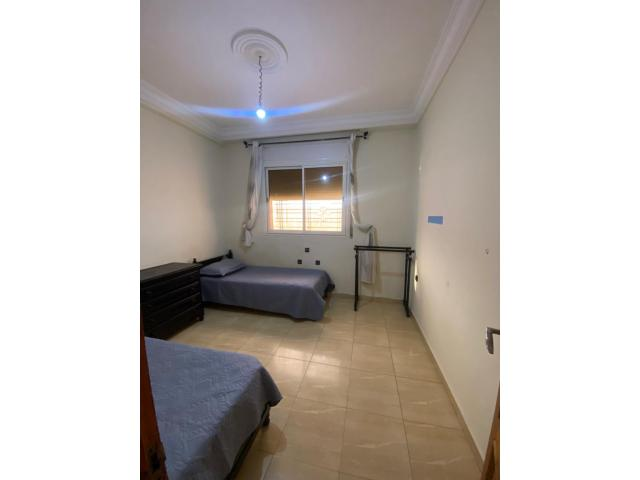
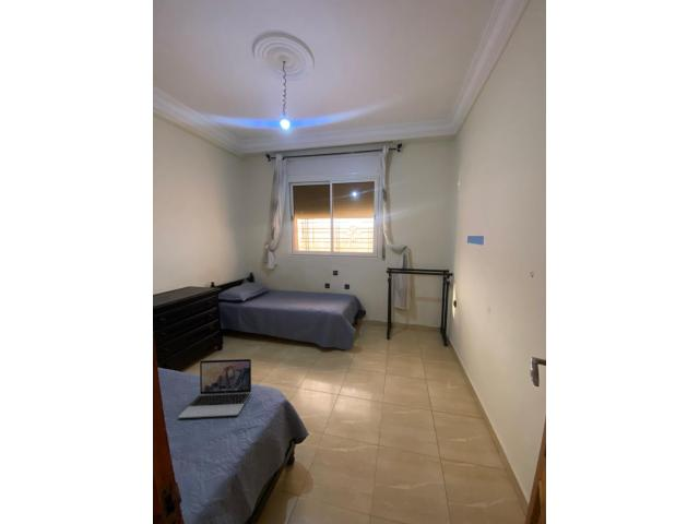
+ laptop (217, 385)
